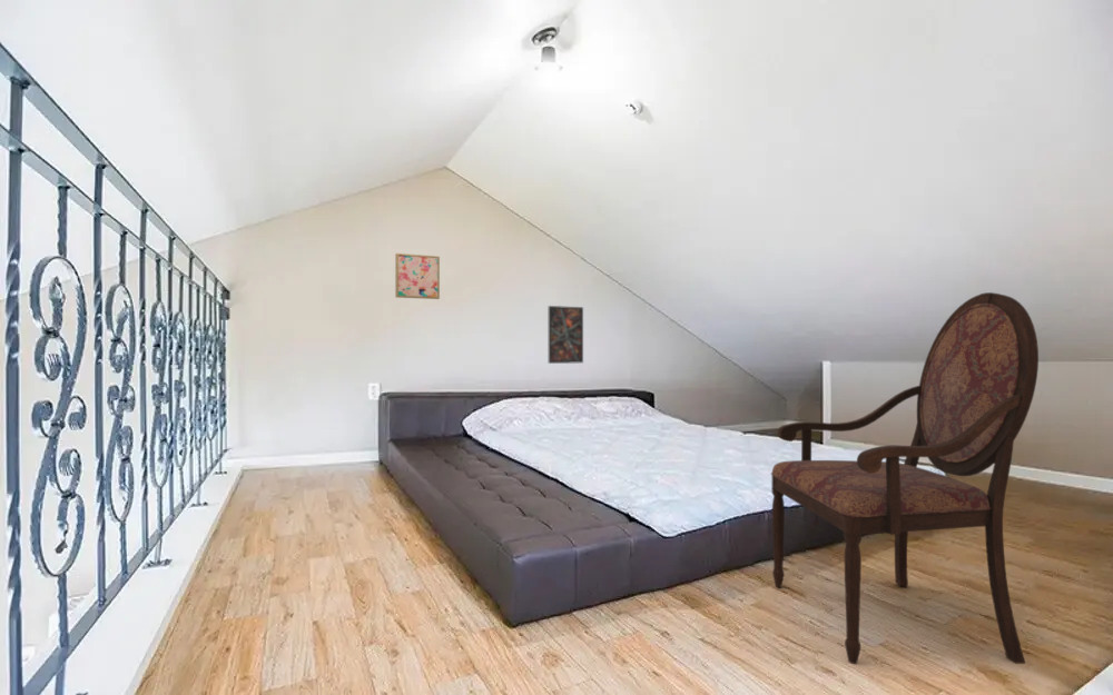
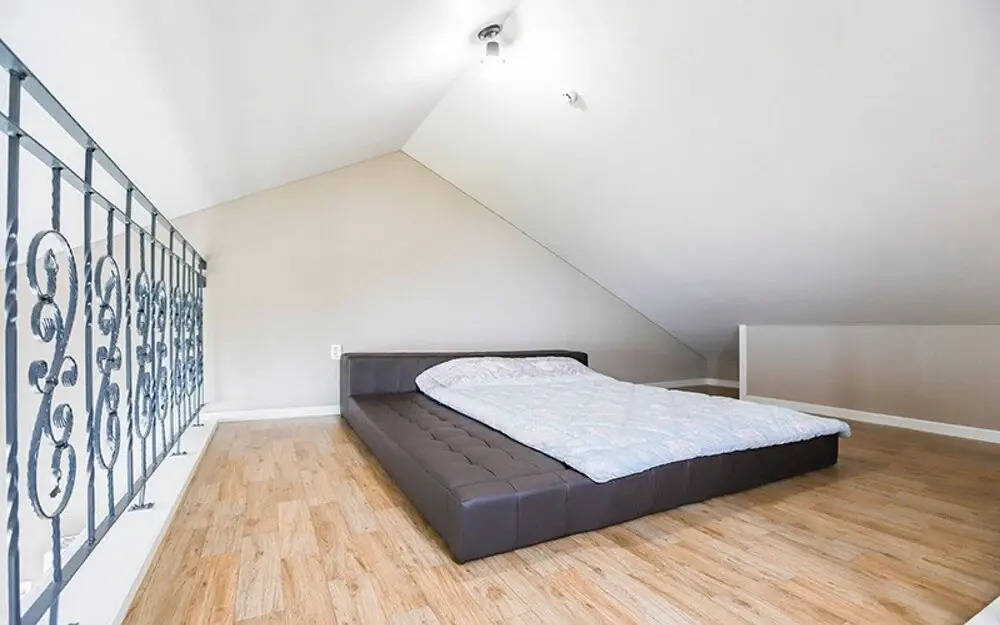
- armchair (898, 455)
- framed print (565, 335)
- wall art (417, 276)
